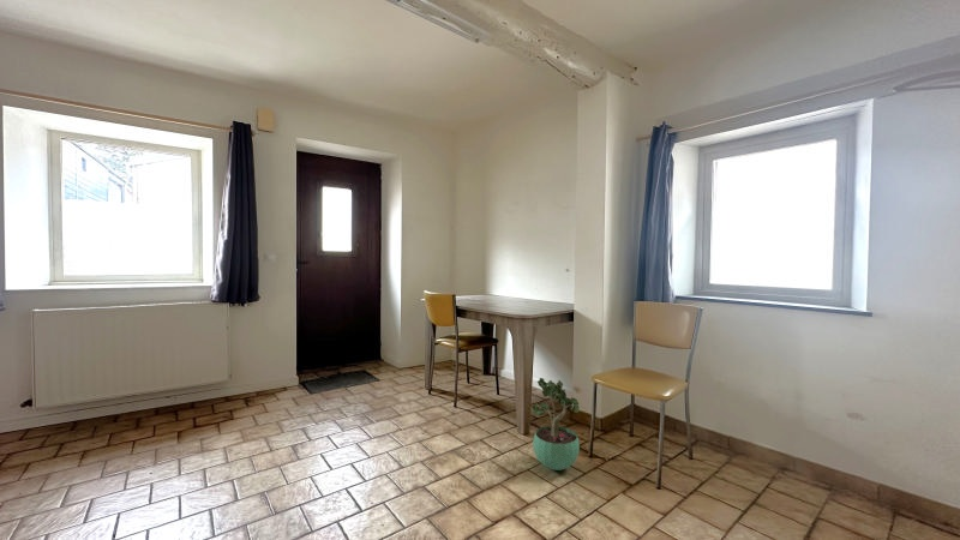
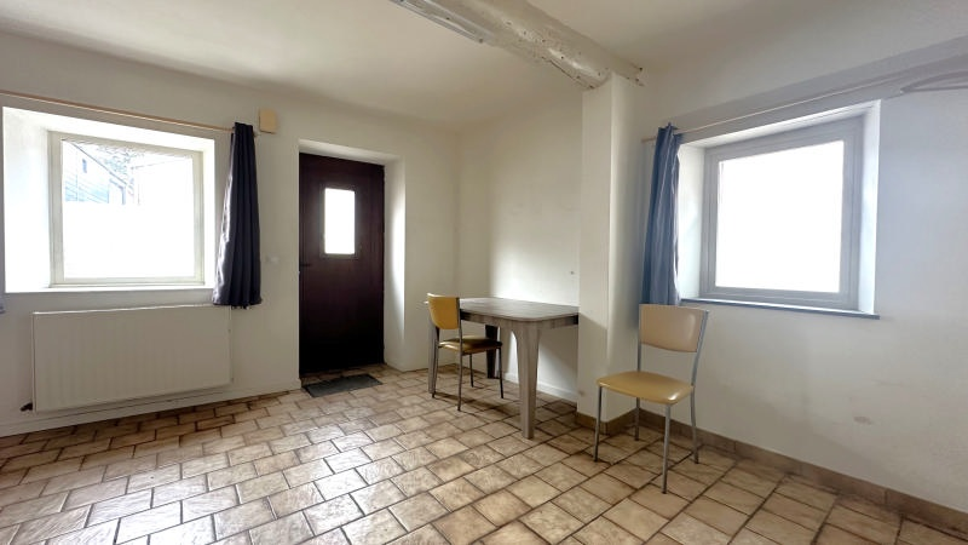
- potted plant (558, 422)
